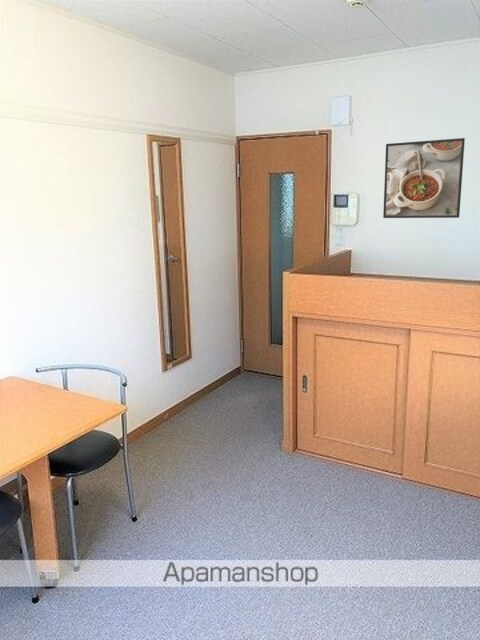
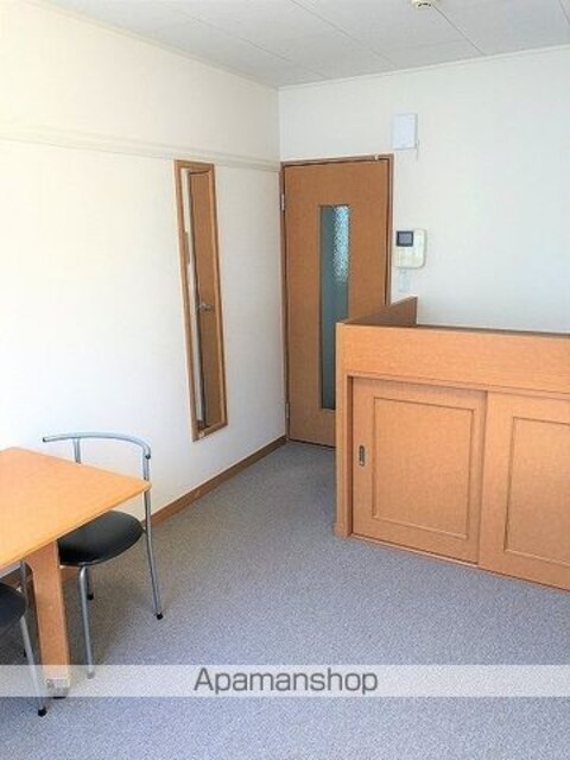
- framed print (422, 180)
